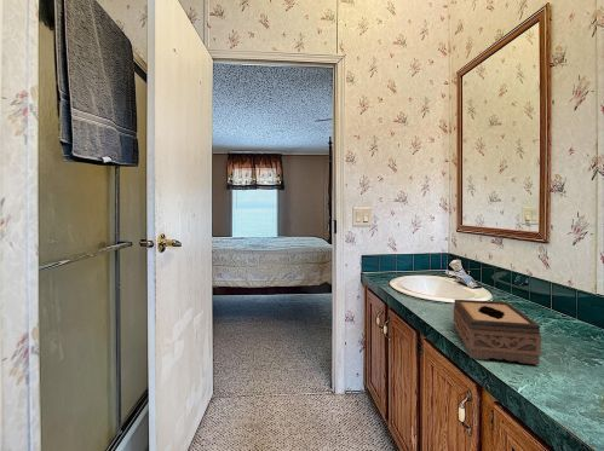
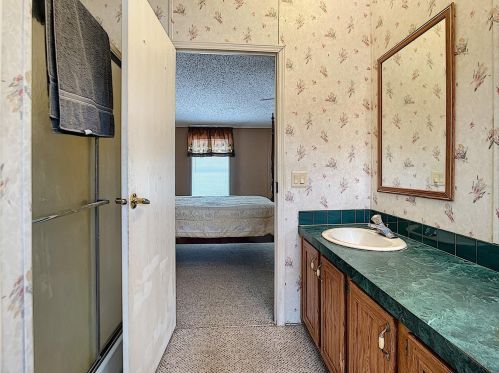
- tissue box (490, 326)
